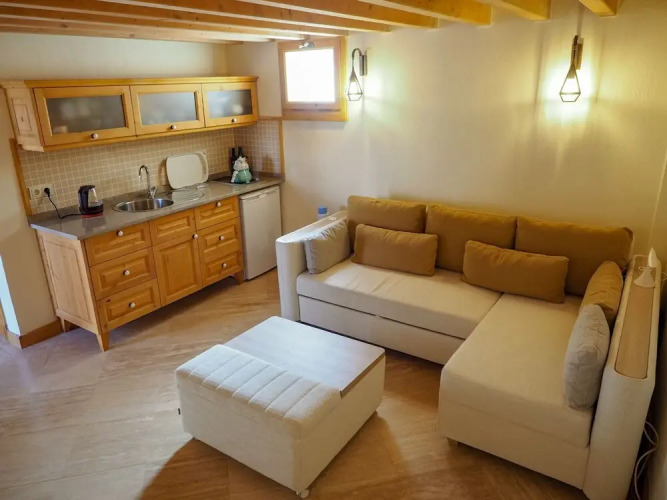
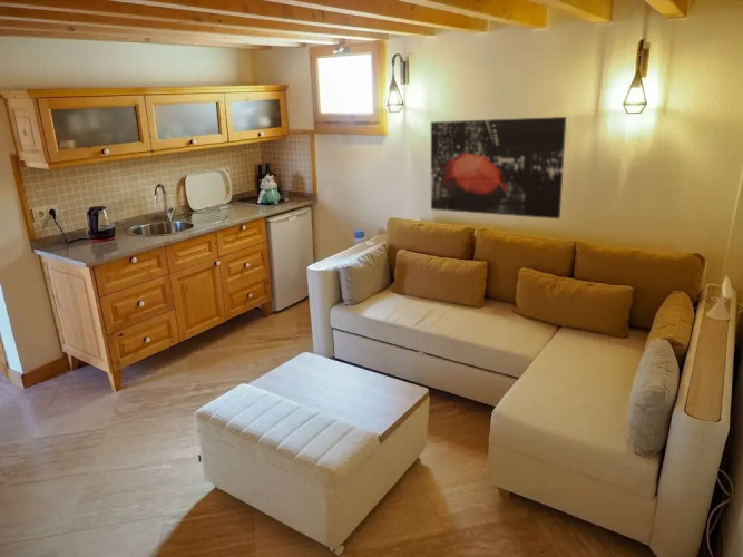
+ wall art (491, 167)
